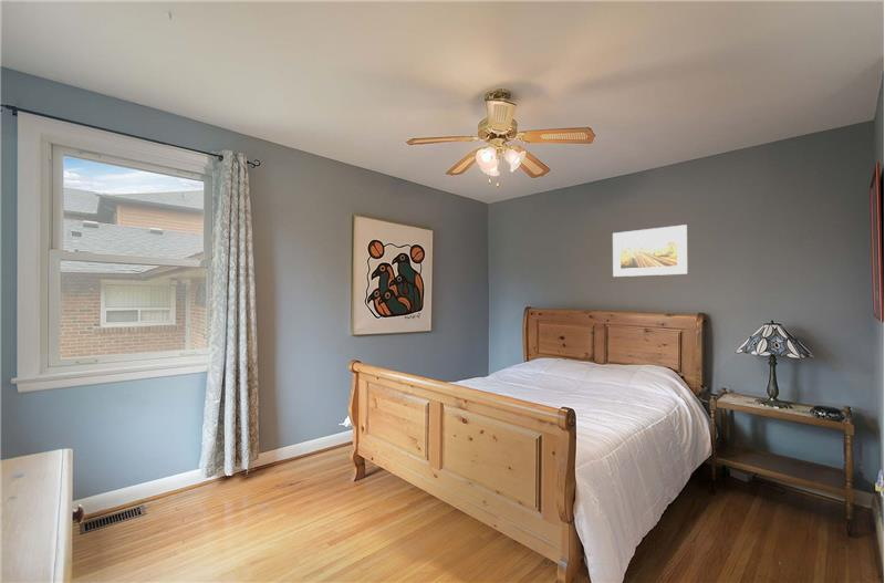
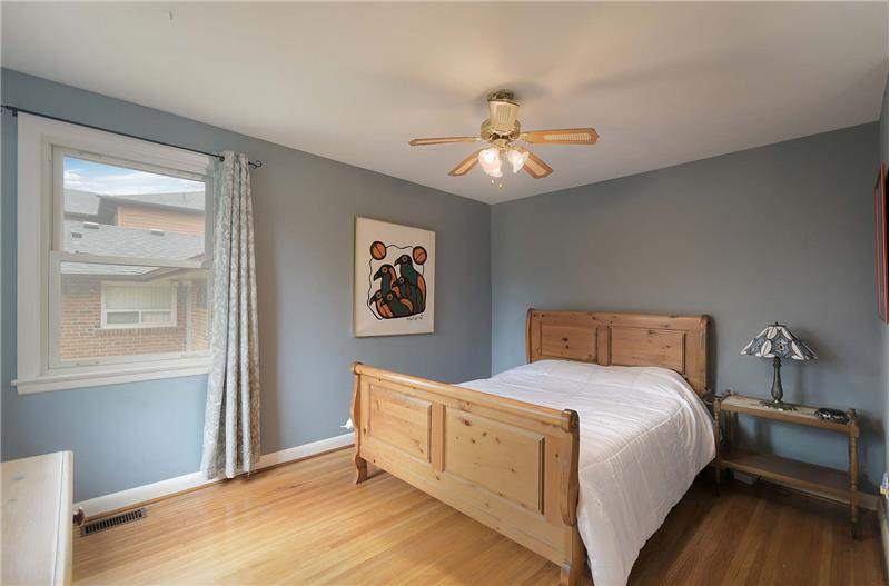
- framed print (647, 252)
